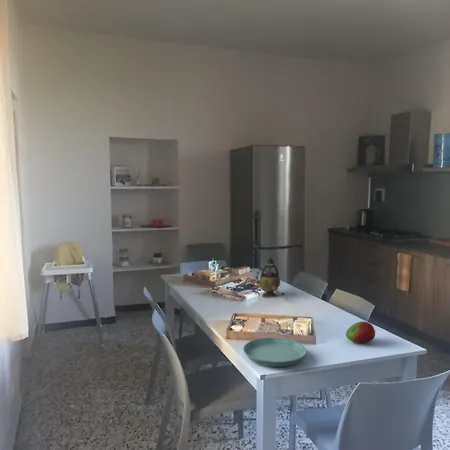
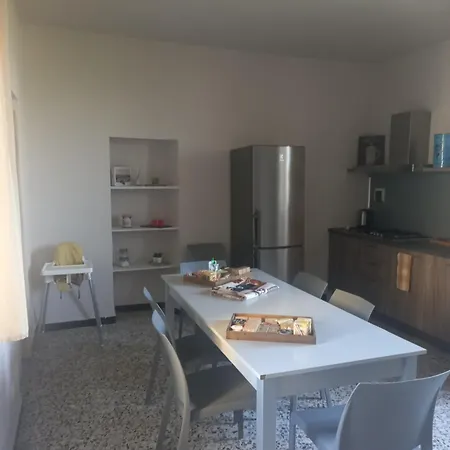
- teapot (272, 277)
- fruit (360, 332)
- saucer (274, 352)
